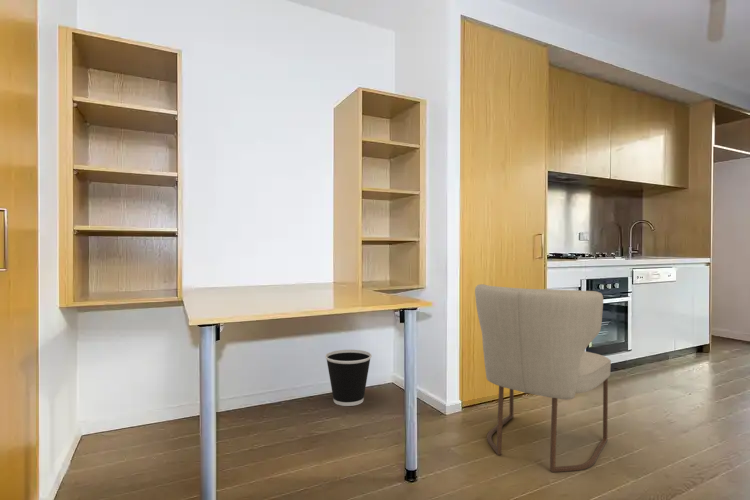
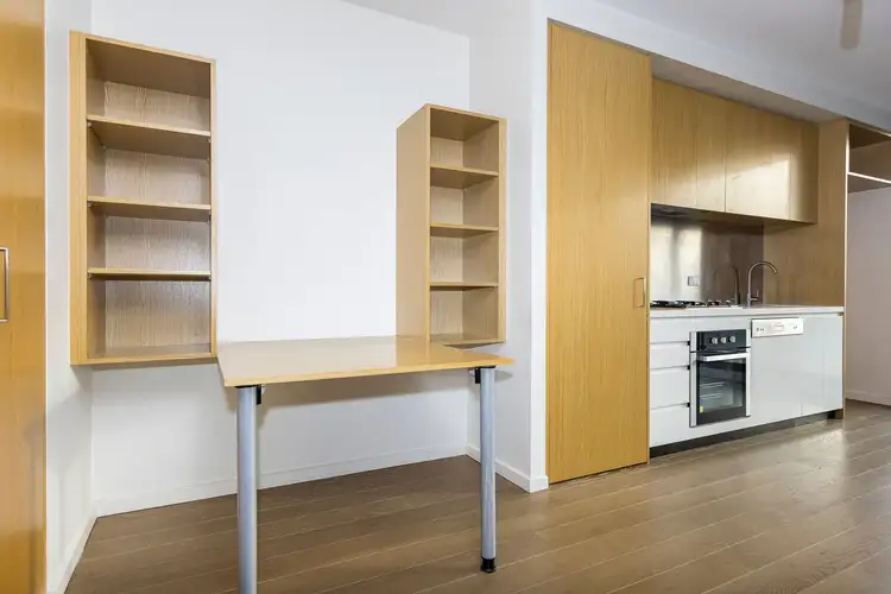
- wastebasket (348, 377)
- chair (538, 365)
